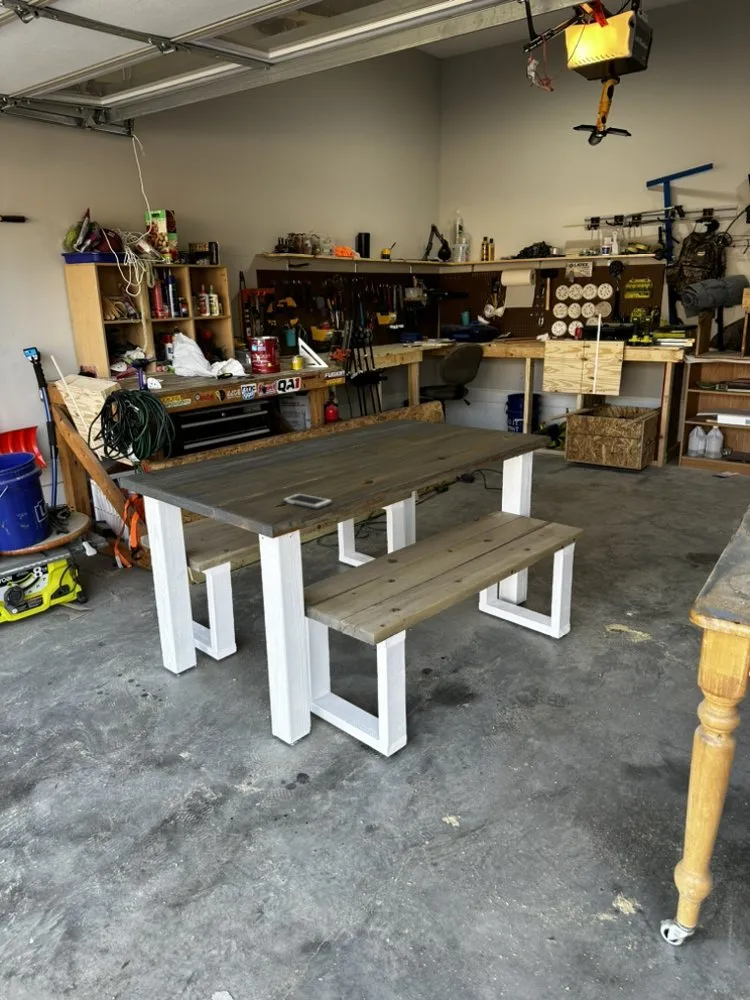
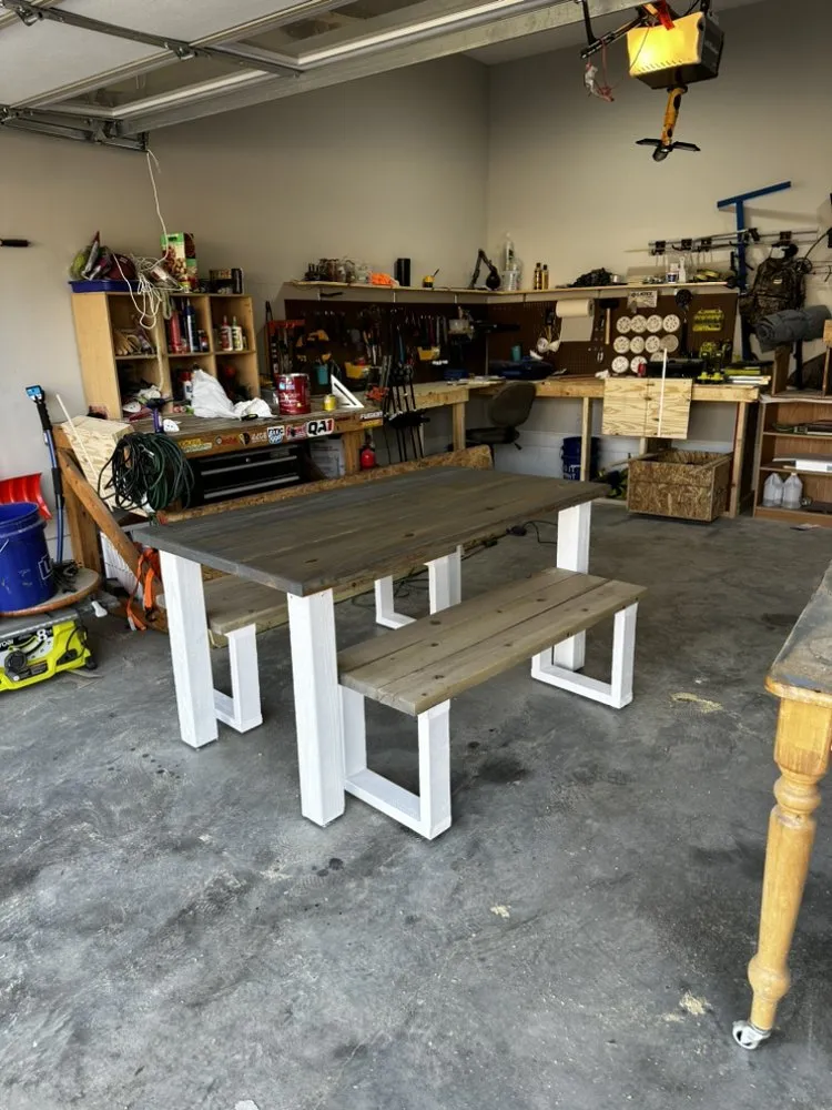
- cell phone (307, 500)
